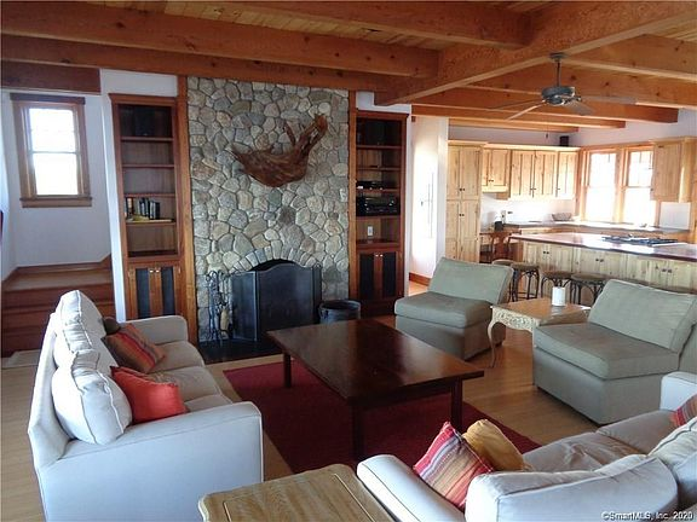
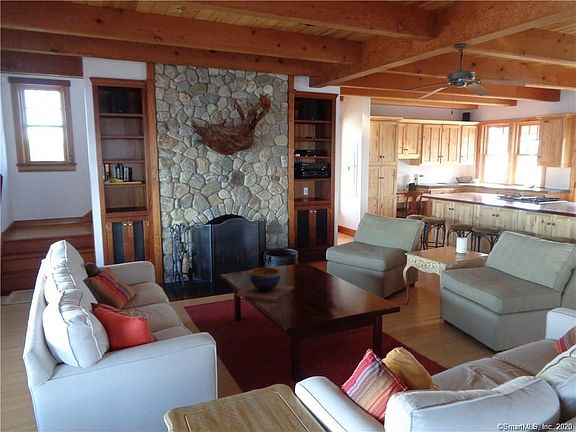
+ decorative bowl (265, 281)
